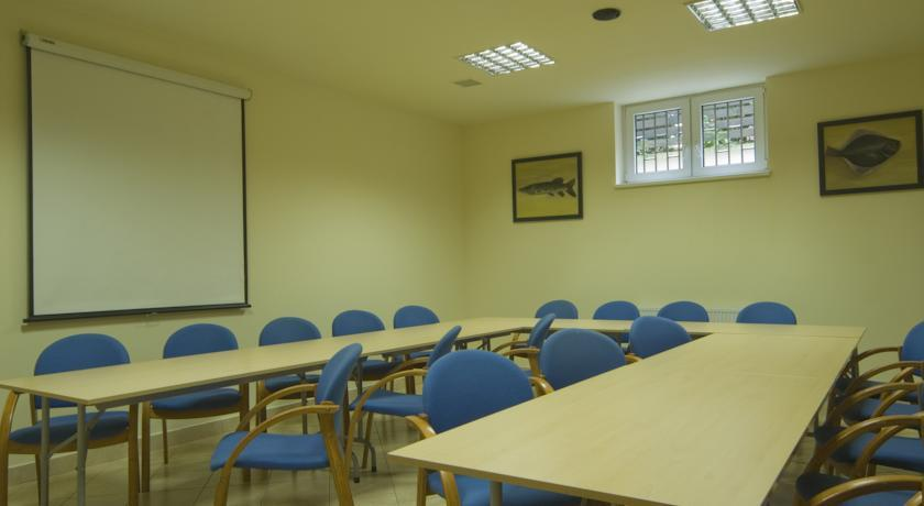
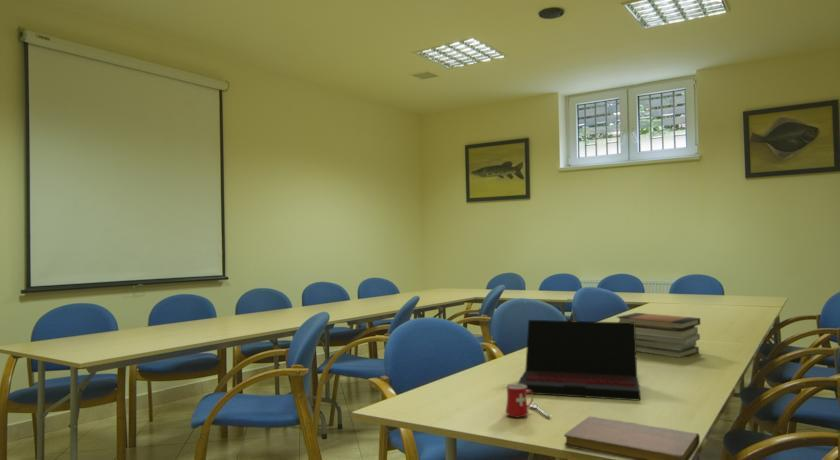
+ book stack (659, 334)
+ laptop (578, 355)
+ mug (524, 398)
+ notebook (631, 439)
